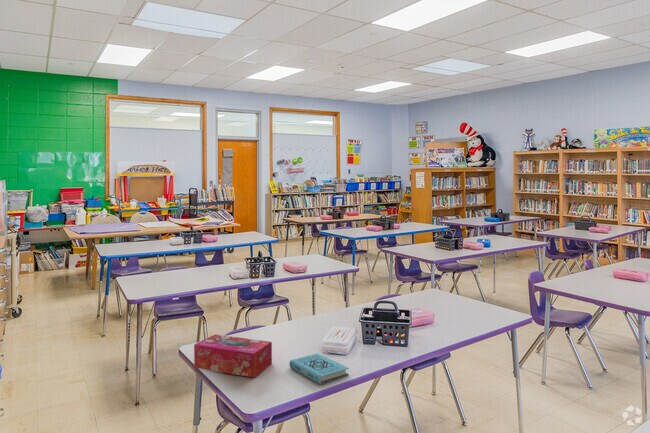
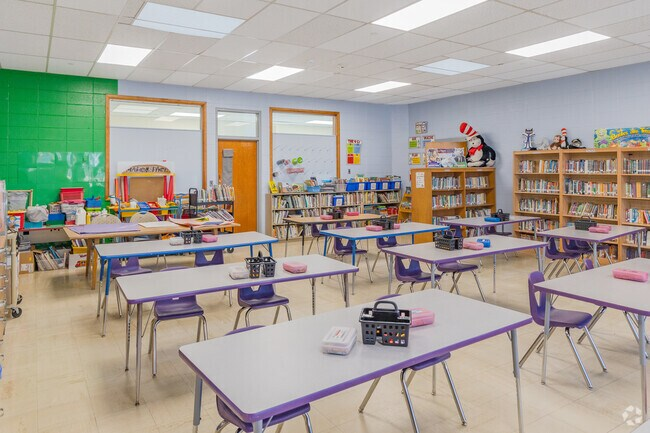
- book (318, 367)
- tissue box (233, 354)
